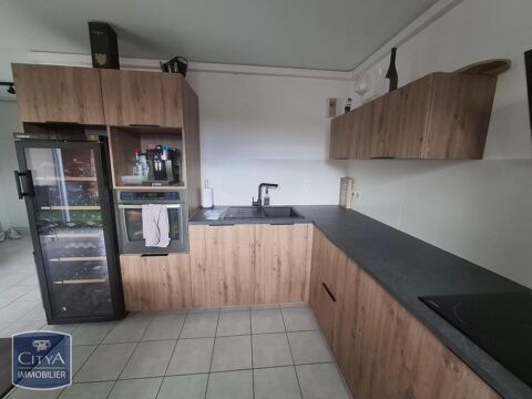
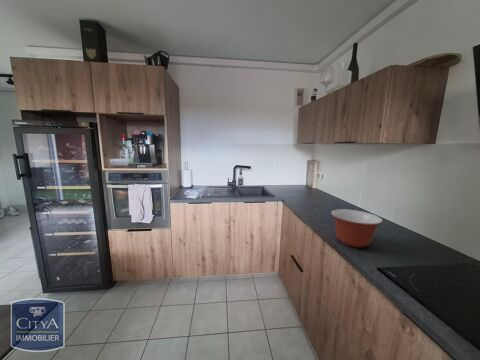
+ mixing bowl (353, 229)
